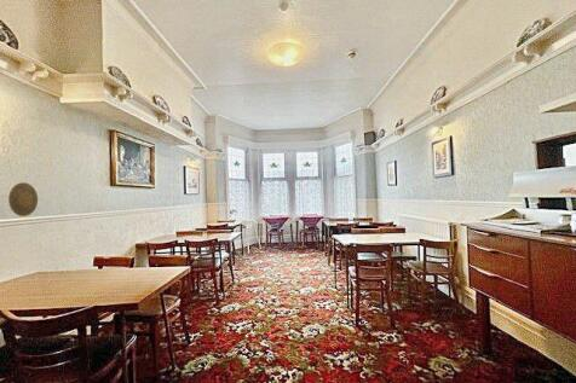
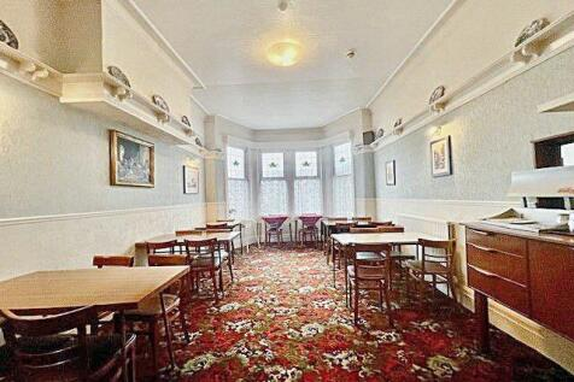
- decorative plate (24, 199)
